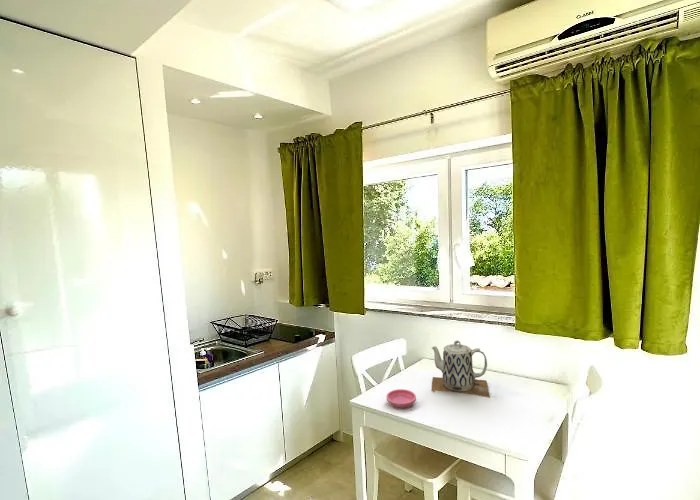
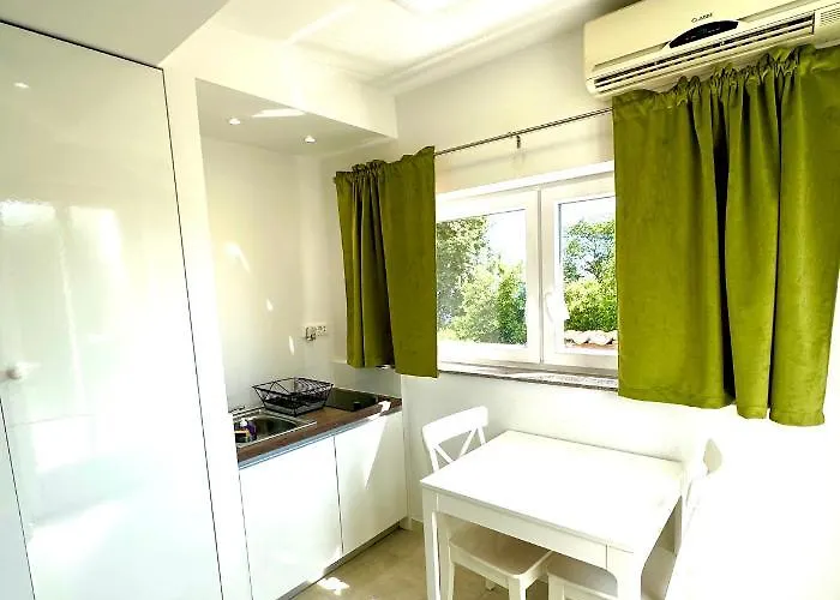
- teapot (458, 364)
- saucer (401, 399)
